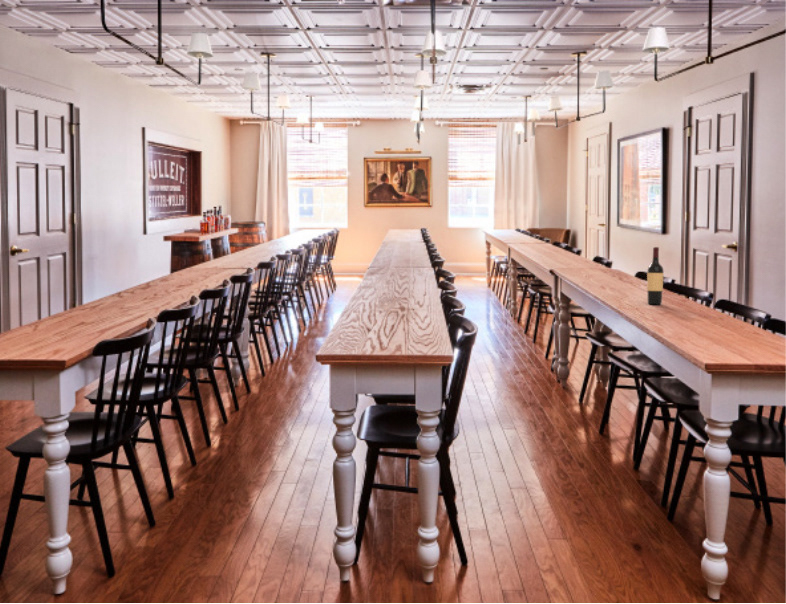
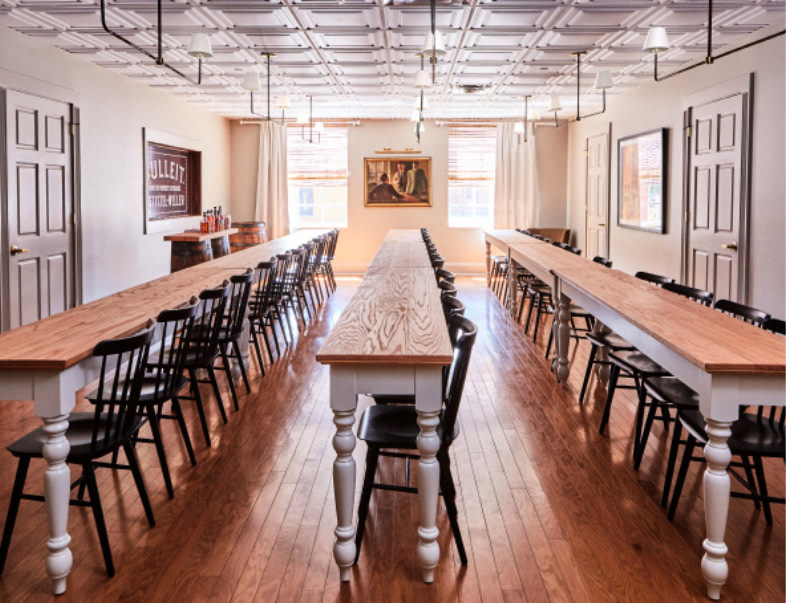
- wine bottle (655, 275)
